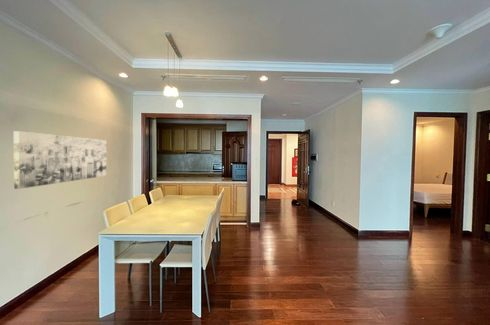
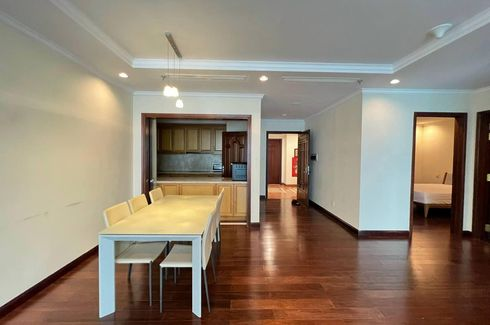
- wall art (71, 158)
